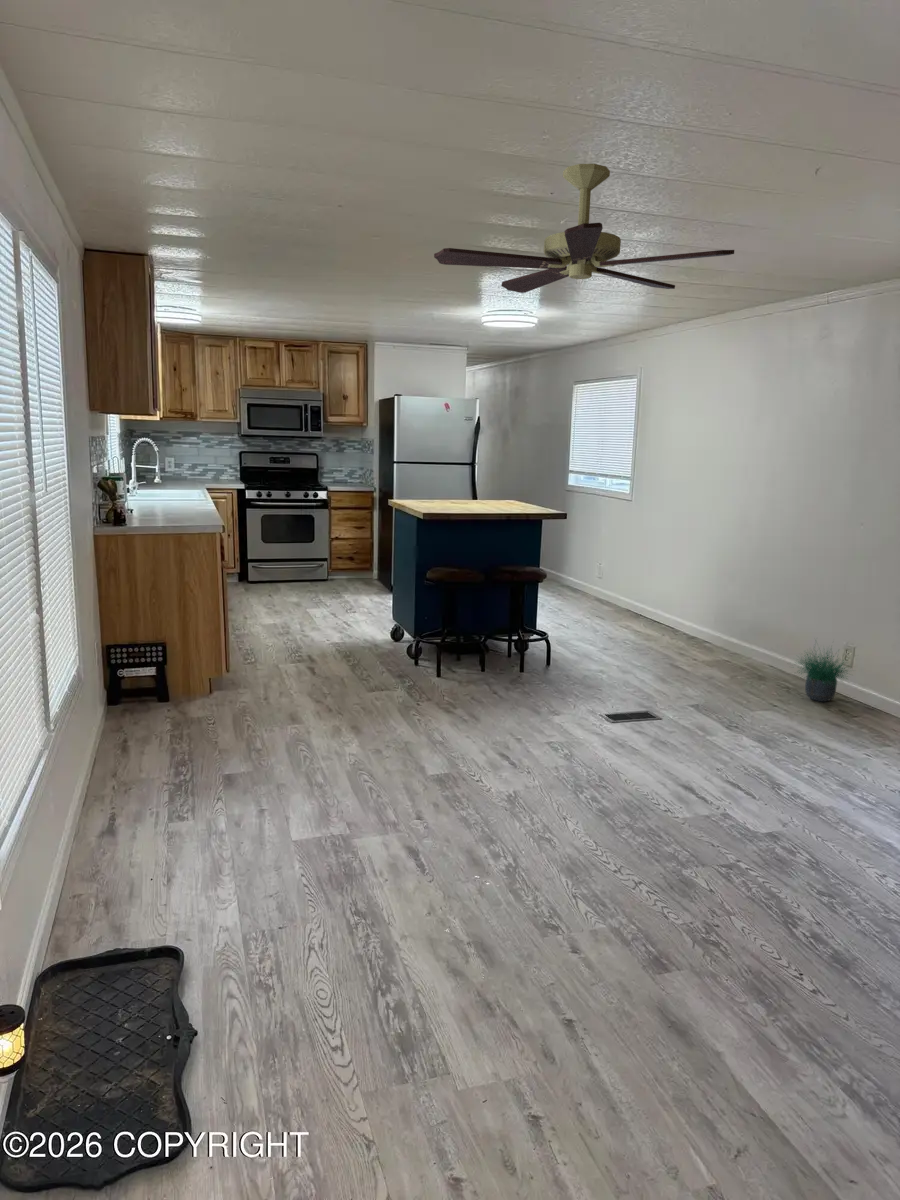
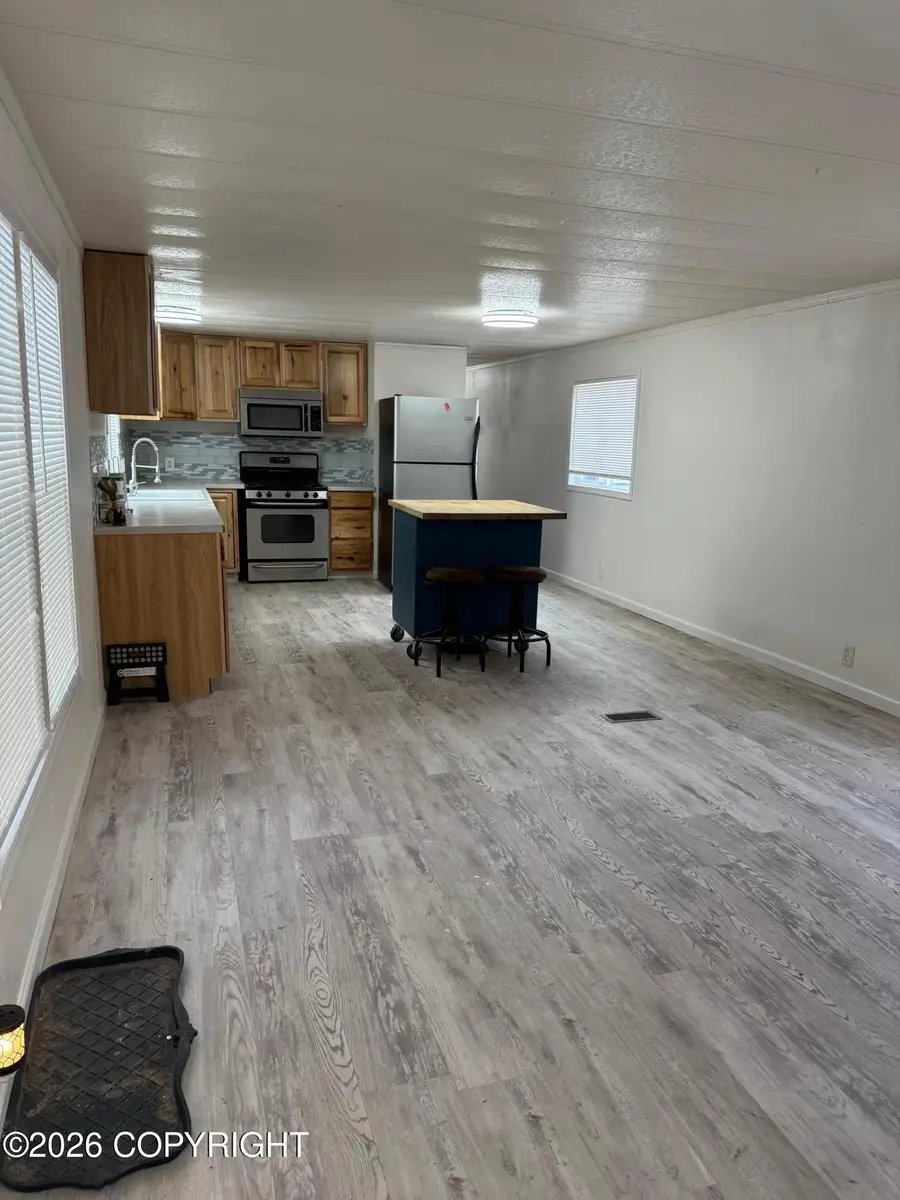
- potted plant (822, 667)
- ceiling fan (580, 221)
